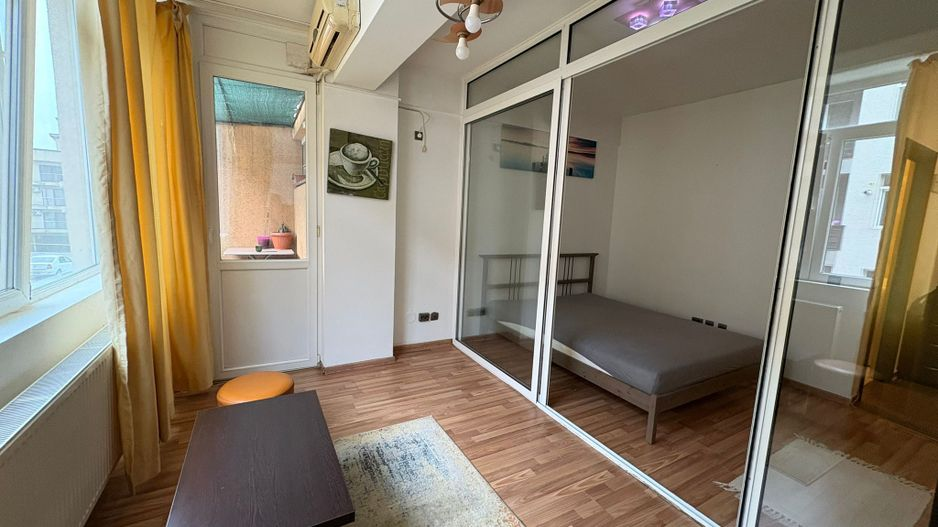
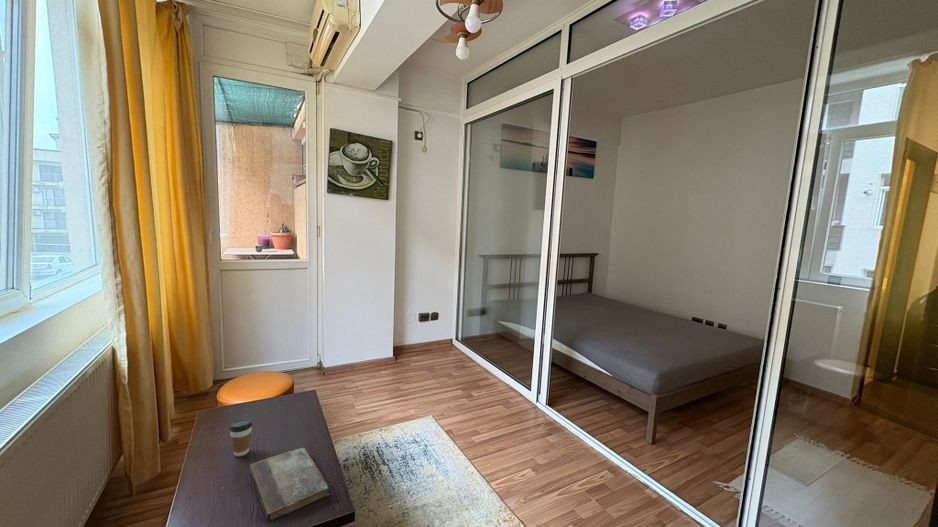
+ coffee cup (241, 437)
+ book (287, 479)
